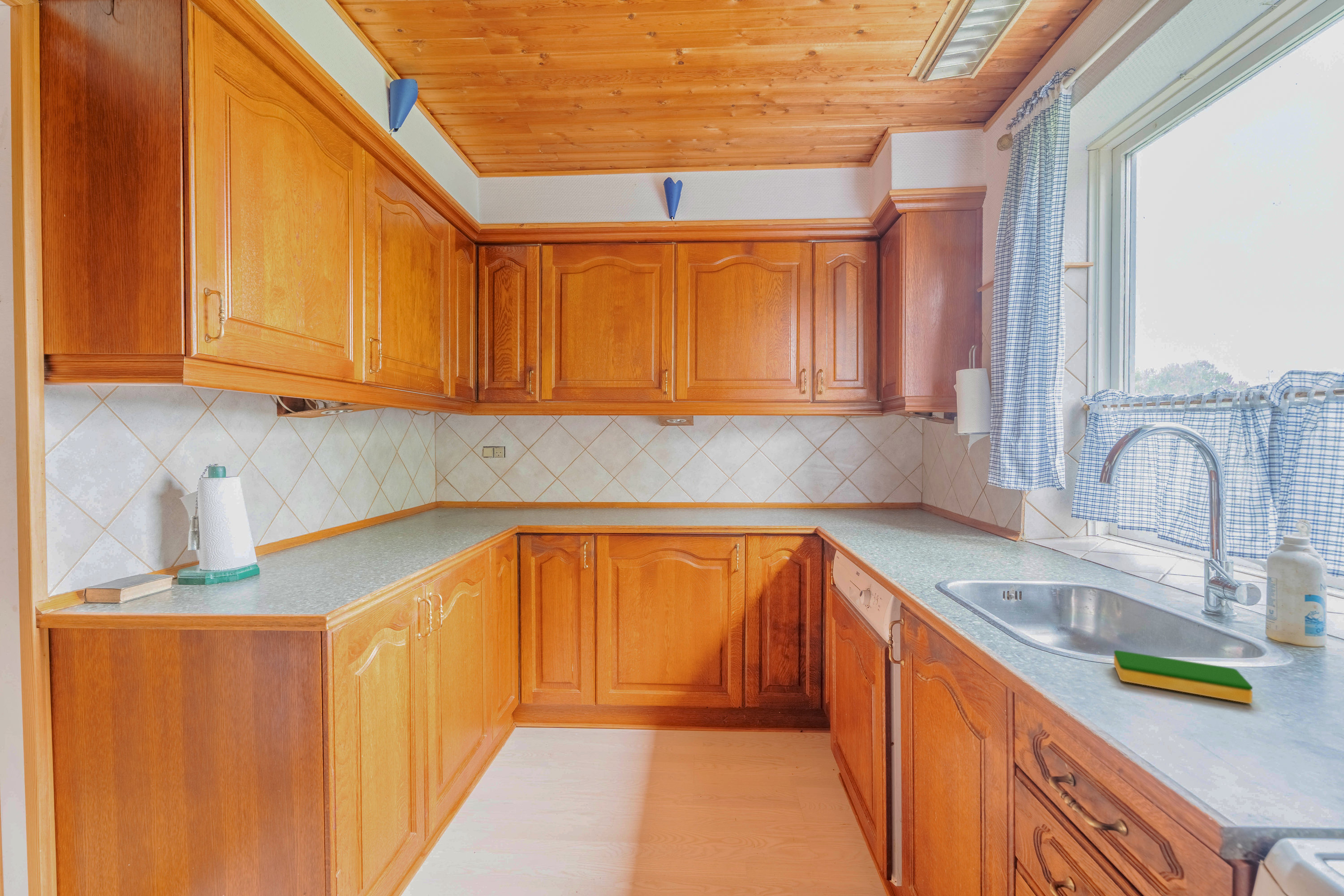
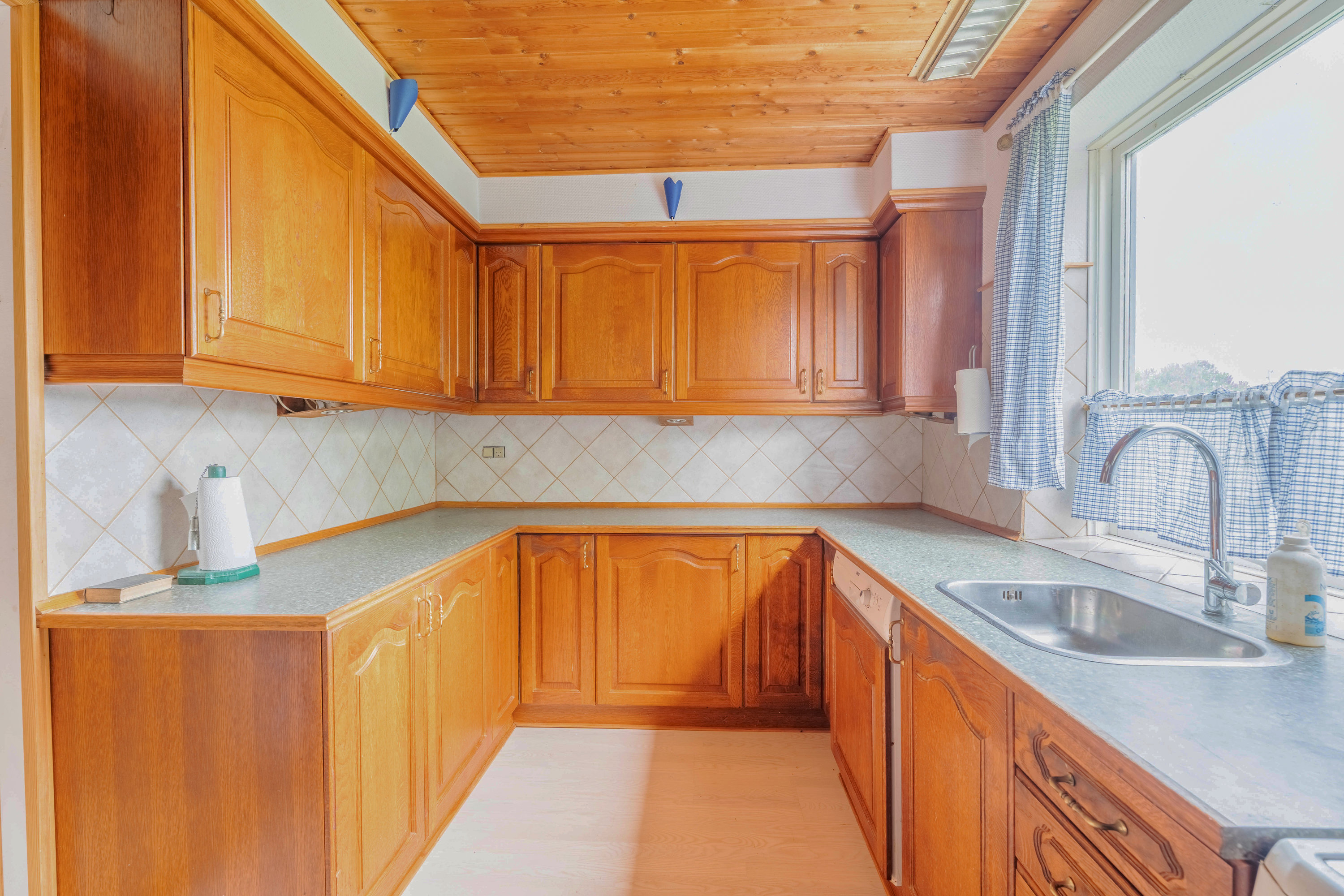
- dish sponge (1177, 675)
